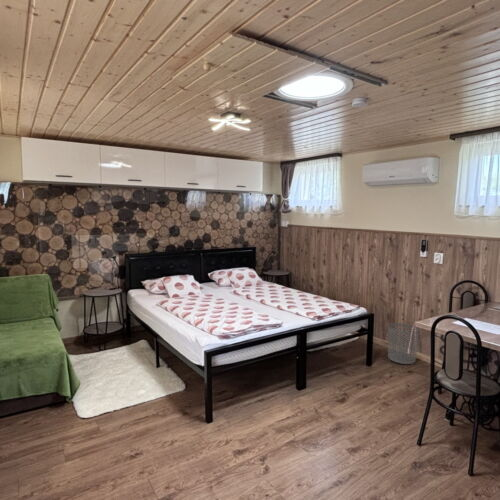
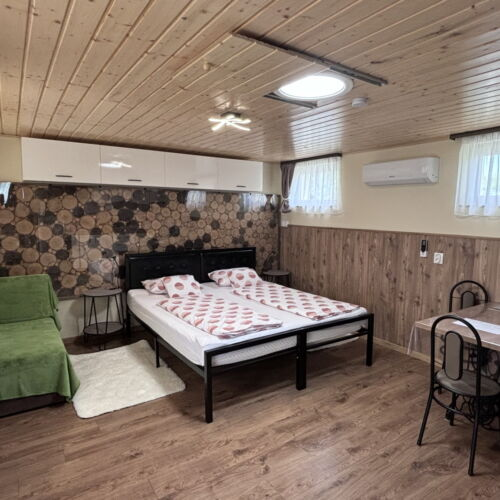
- waste bin (402, 343)
